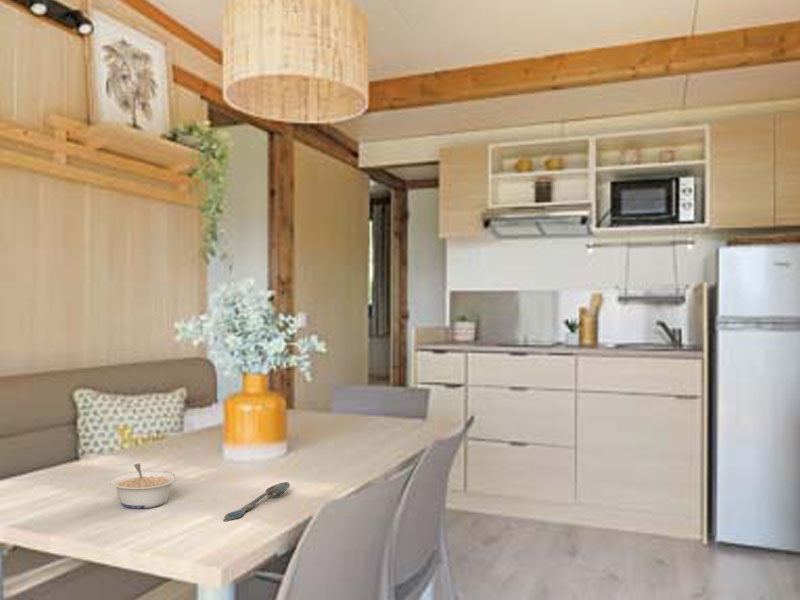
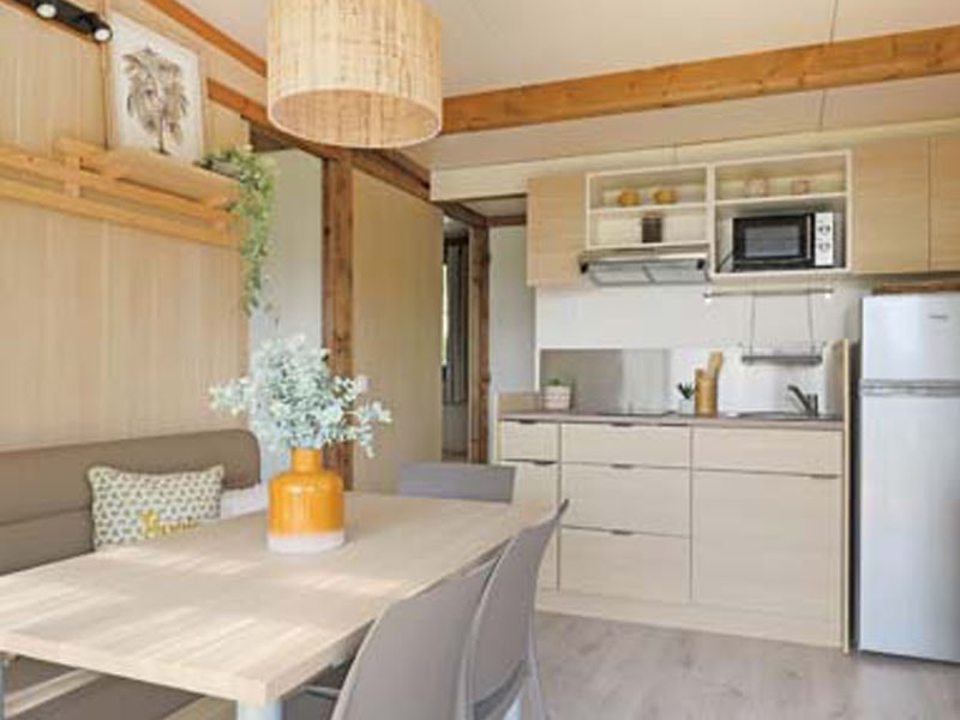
- spoon (258, 500)
- legume (142, 487)
